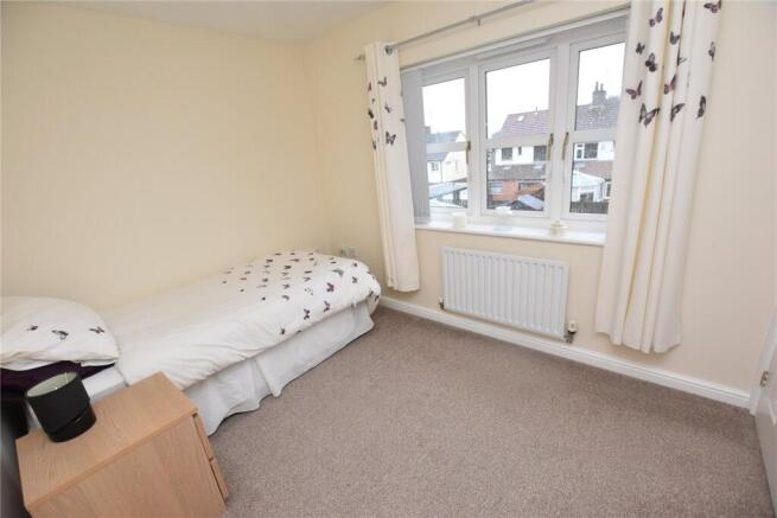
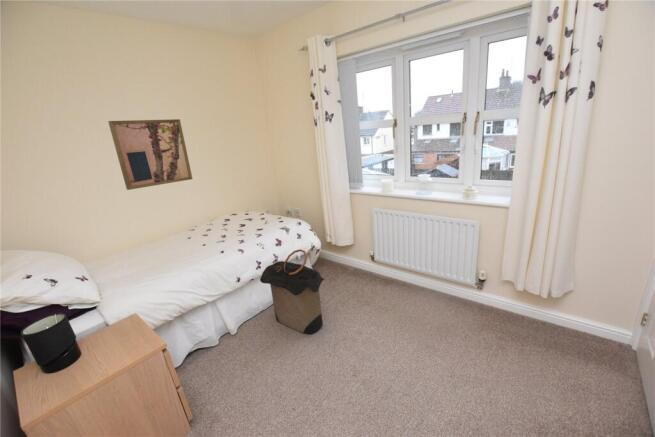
+ laundry hamper (292, 288)
+ wall art (154, 153)
